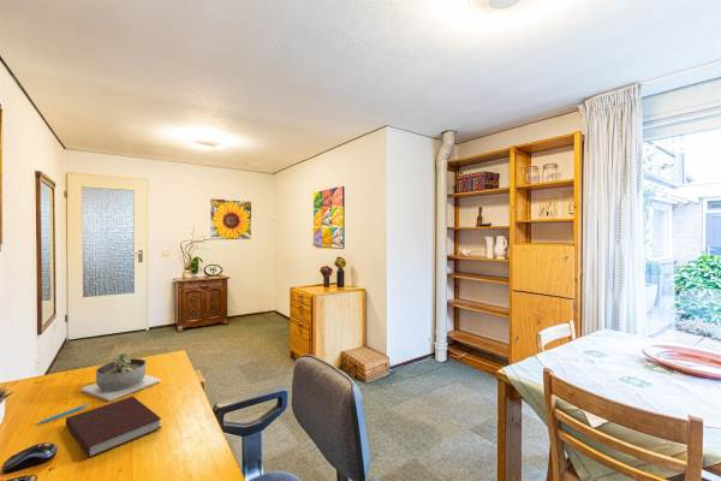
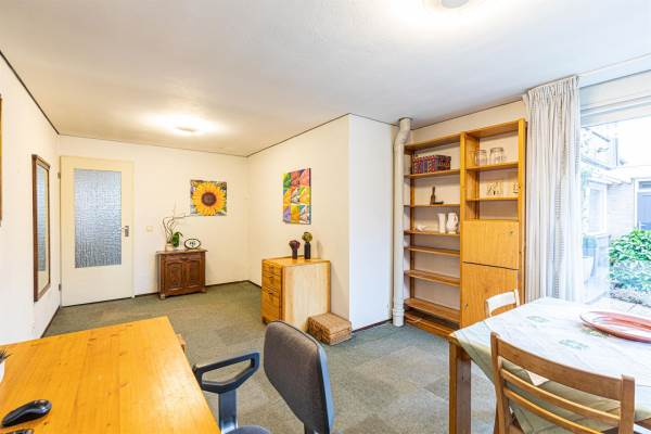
- notebook (113, 422)
- succulent planter (121, 368)
- pen (62, 414)
